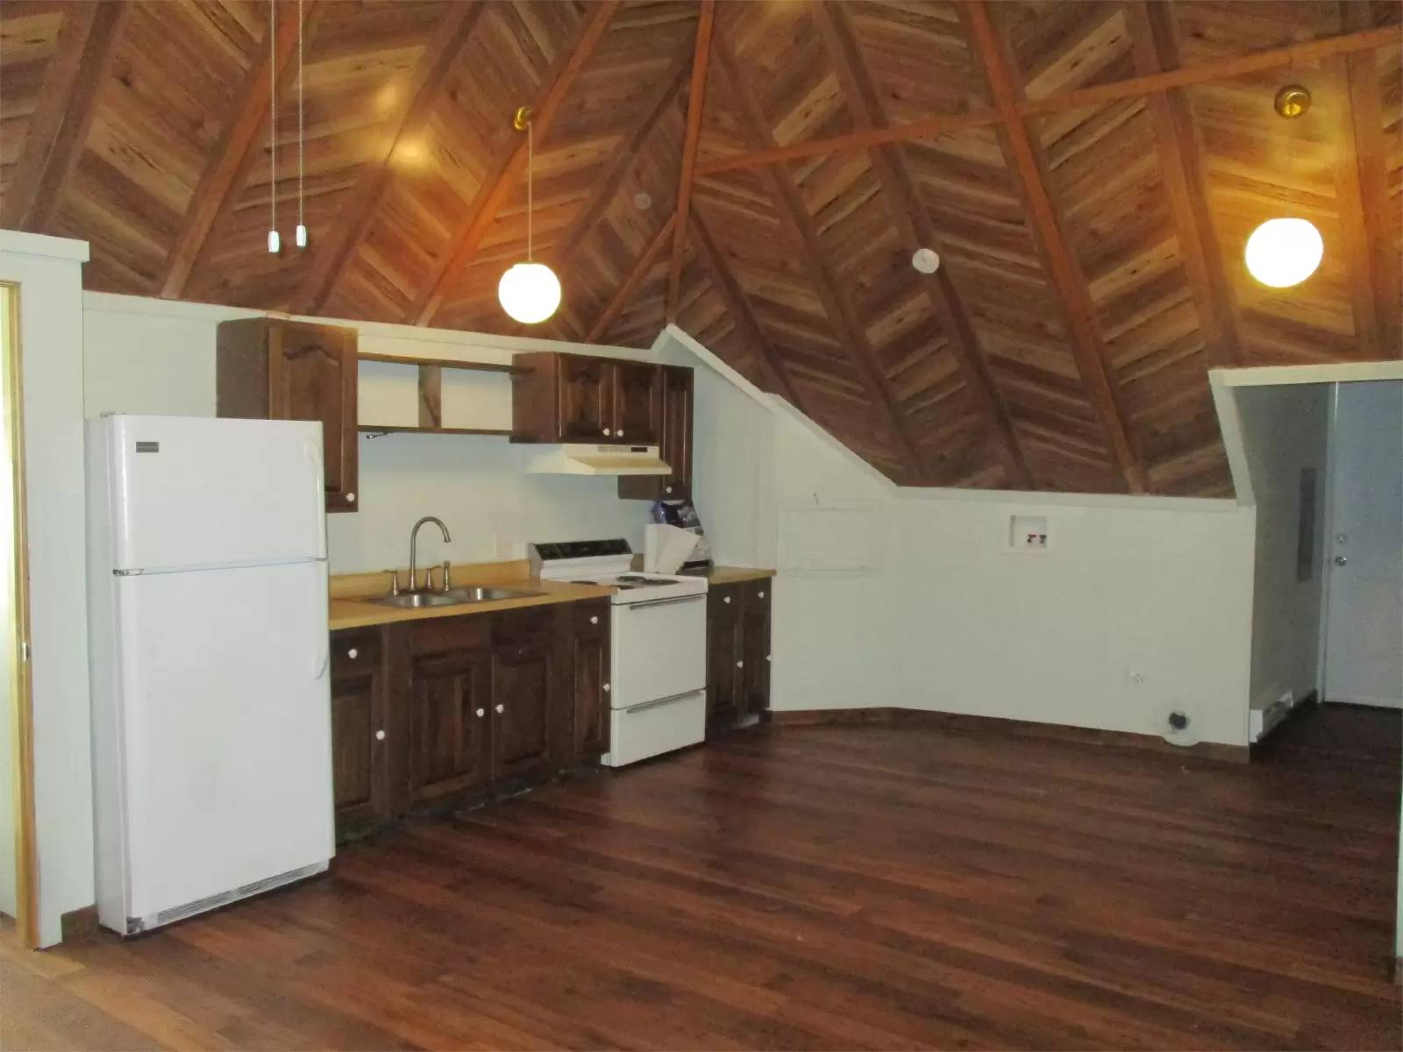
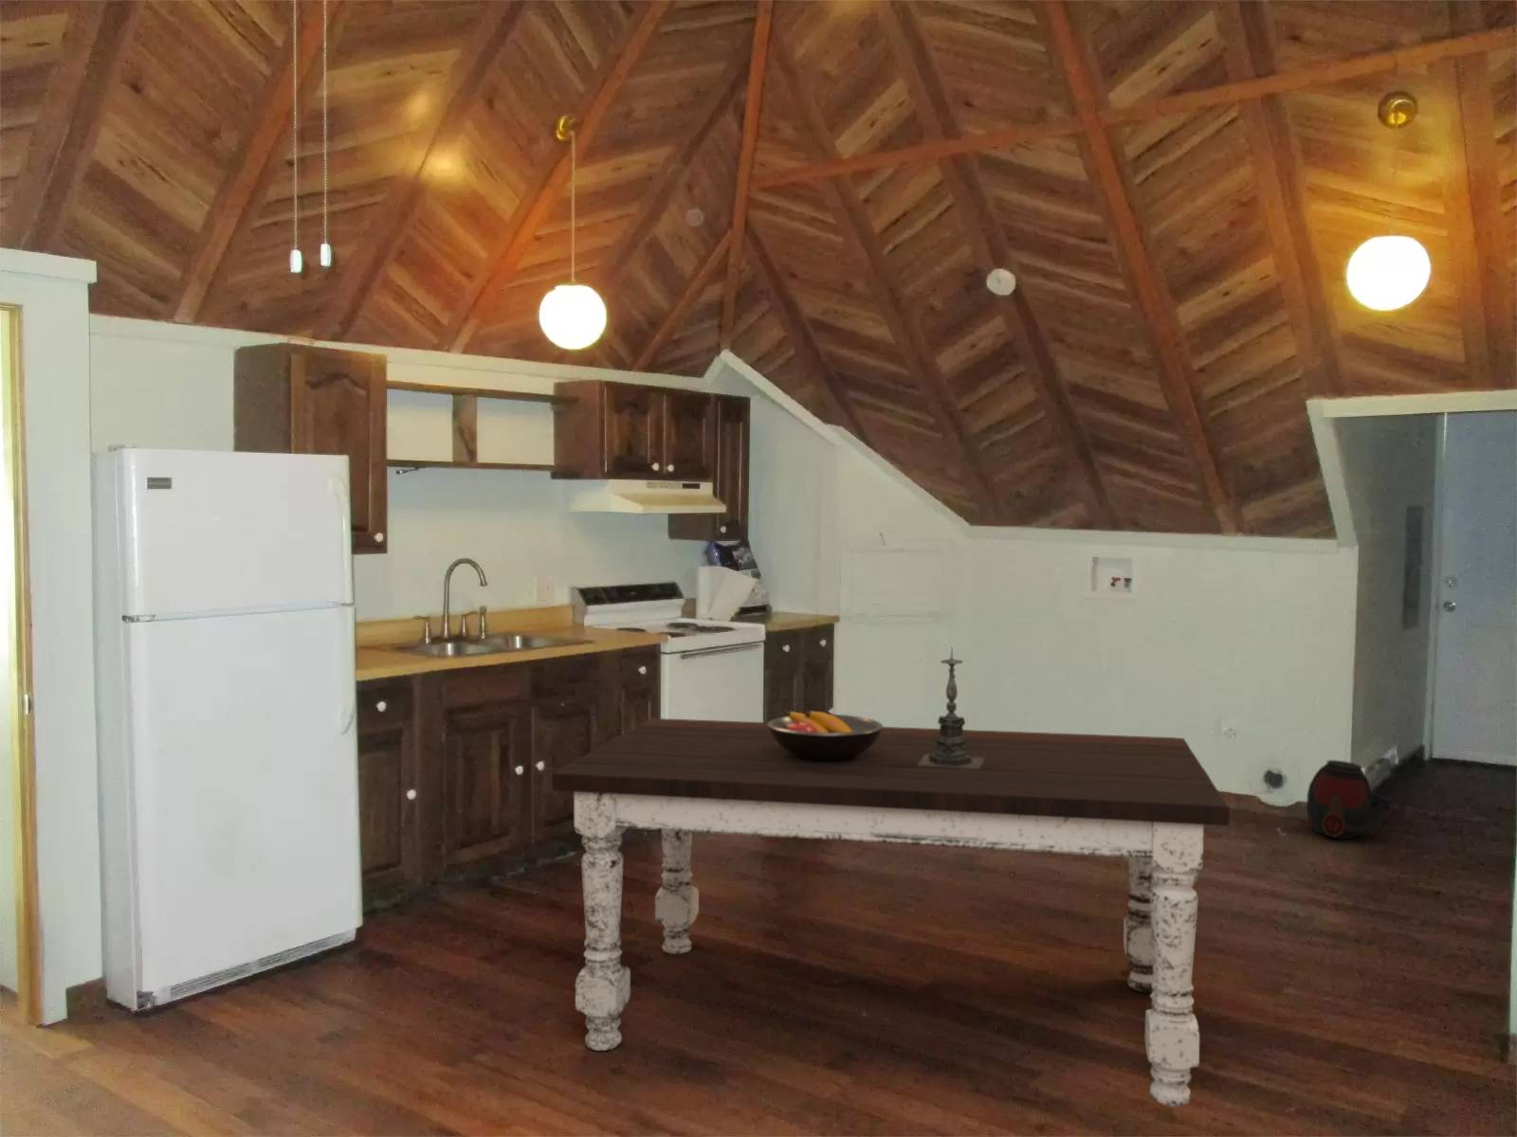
+ helmet (1347, 799)
+ candle holder (952, 702)
+ fruit bowl (825, 735)
+ dining table (897, 843)
